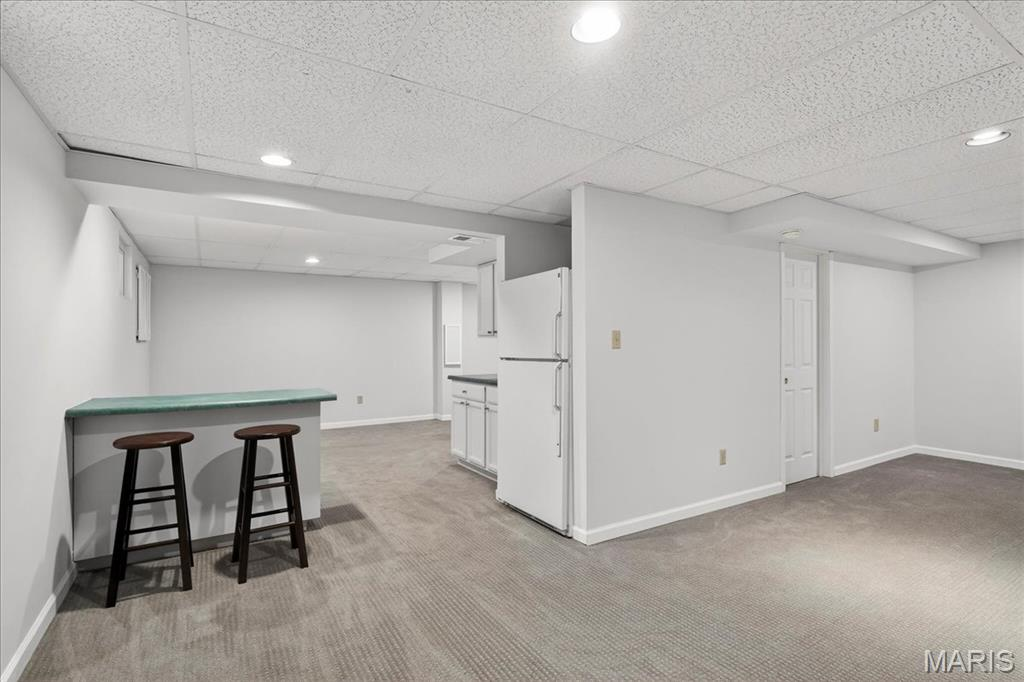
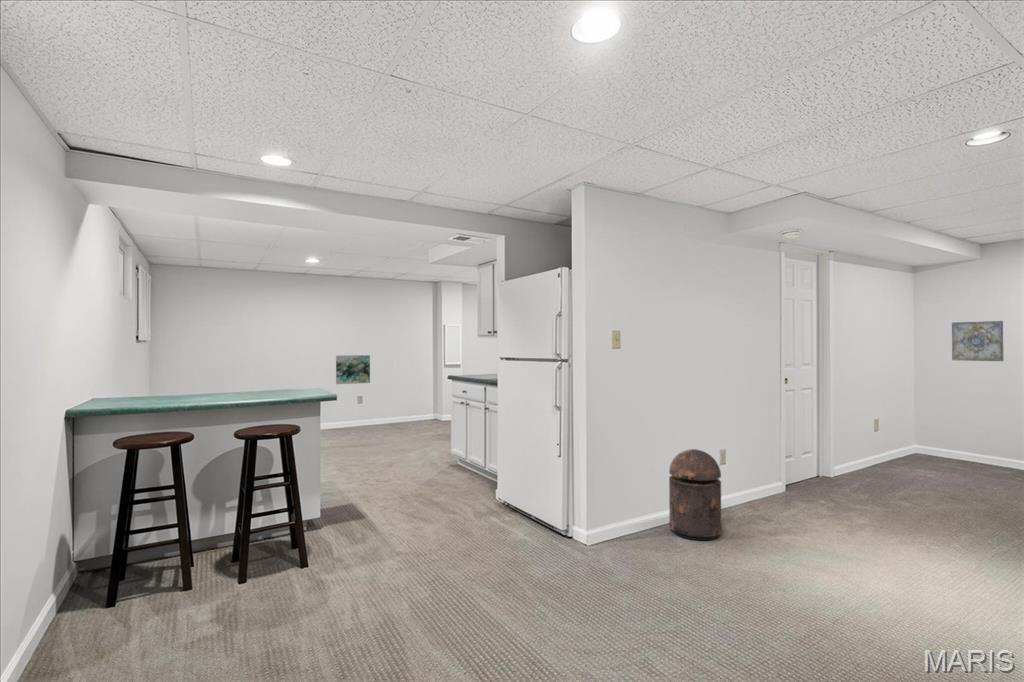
+ trash can (694, 490)
+ wall art (976, 341)
+ wall art (353, 369)
